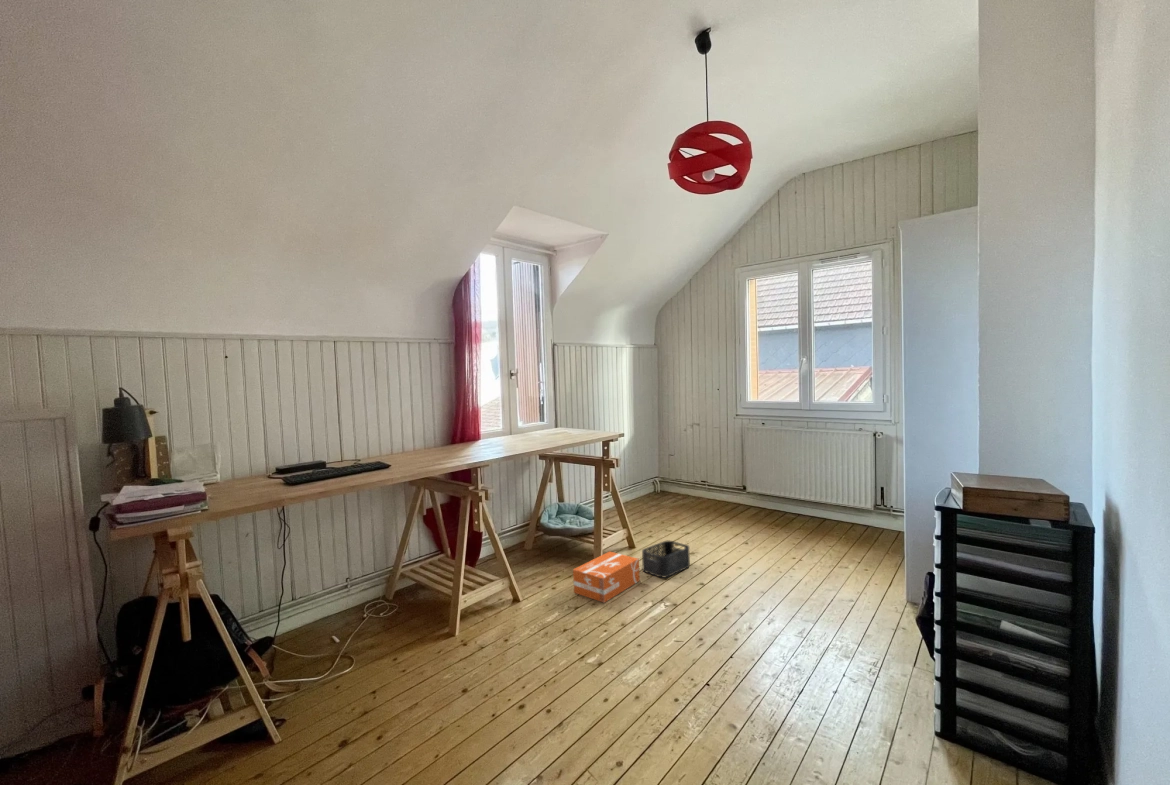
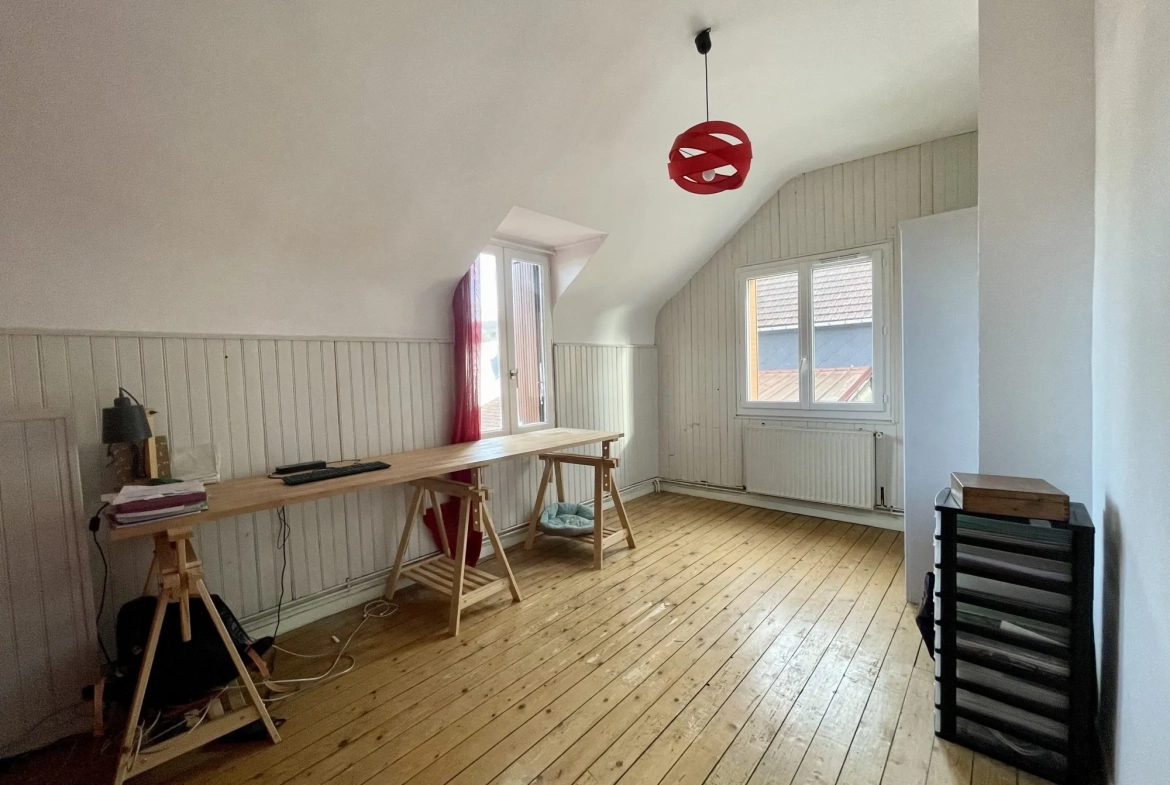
- cardboard box (607, 575)
- storage bin (666, 558)
